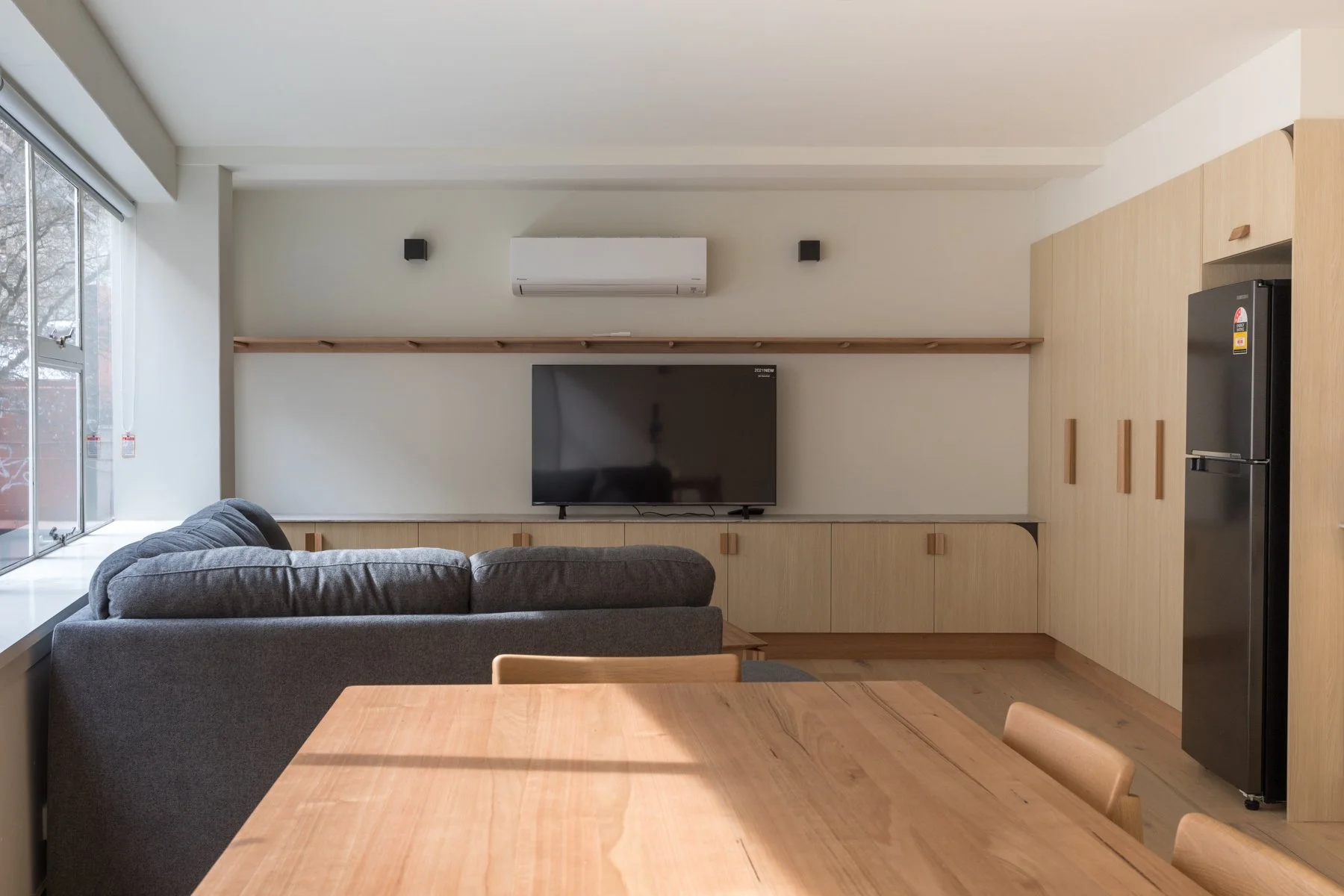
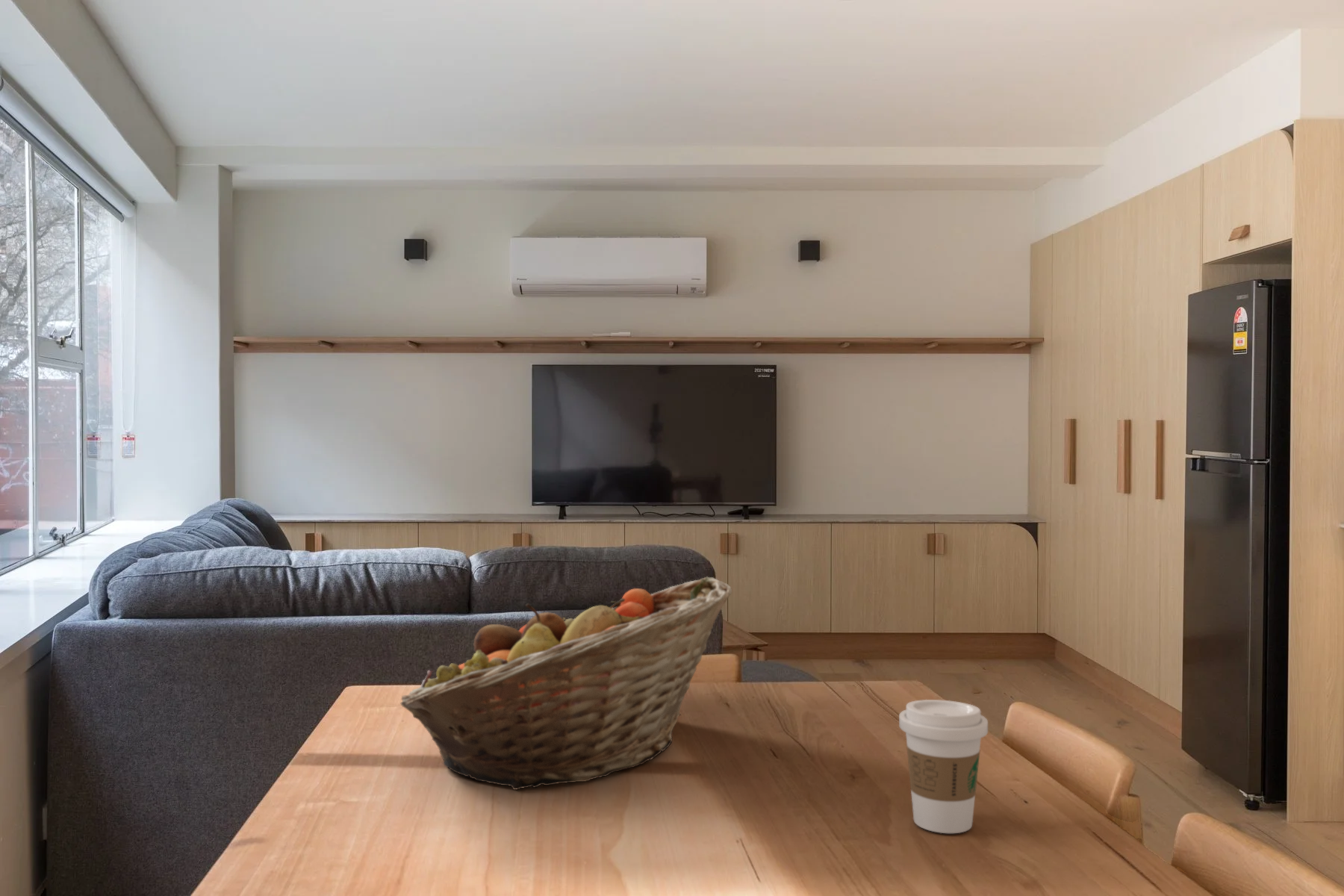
+ coffee cup (942, 765)
+ fruit basket (577, 665)
